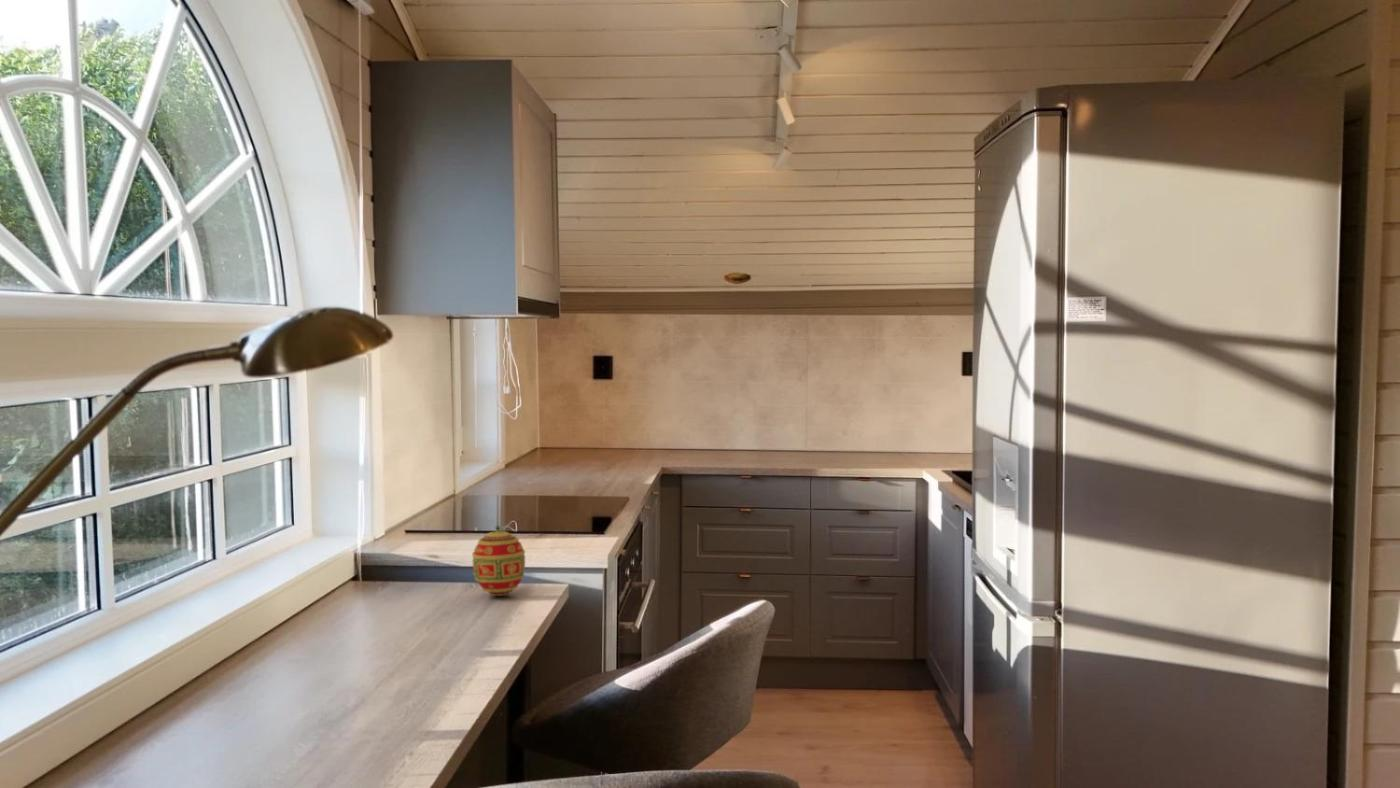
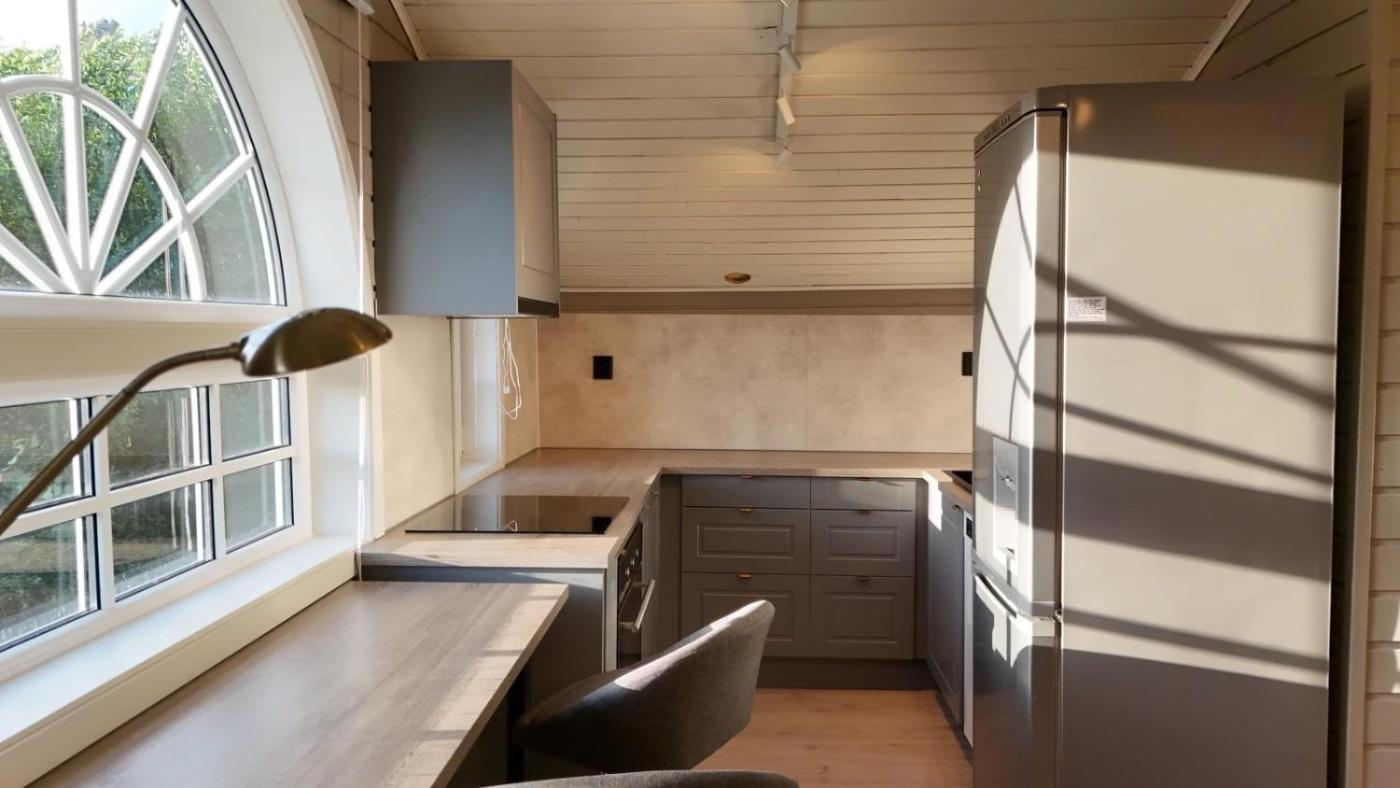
- decorative egg (499, 560)
